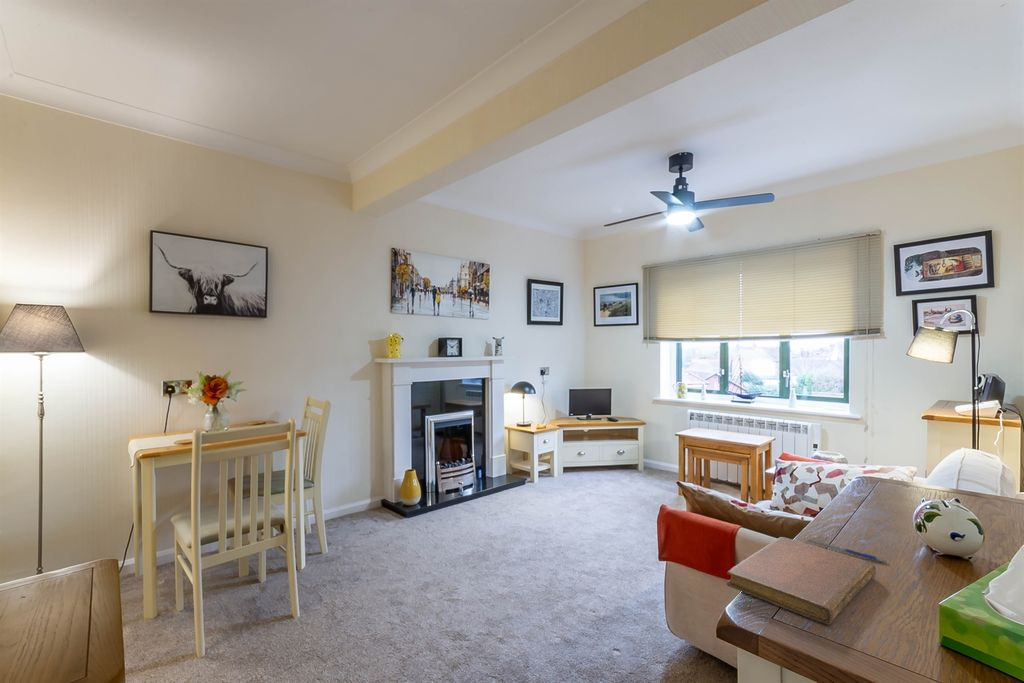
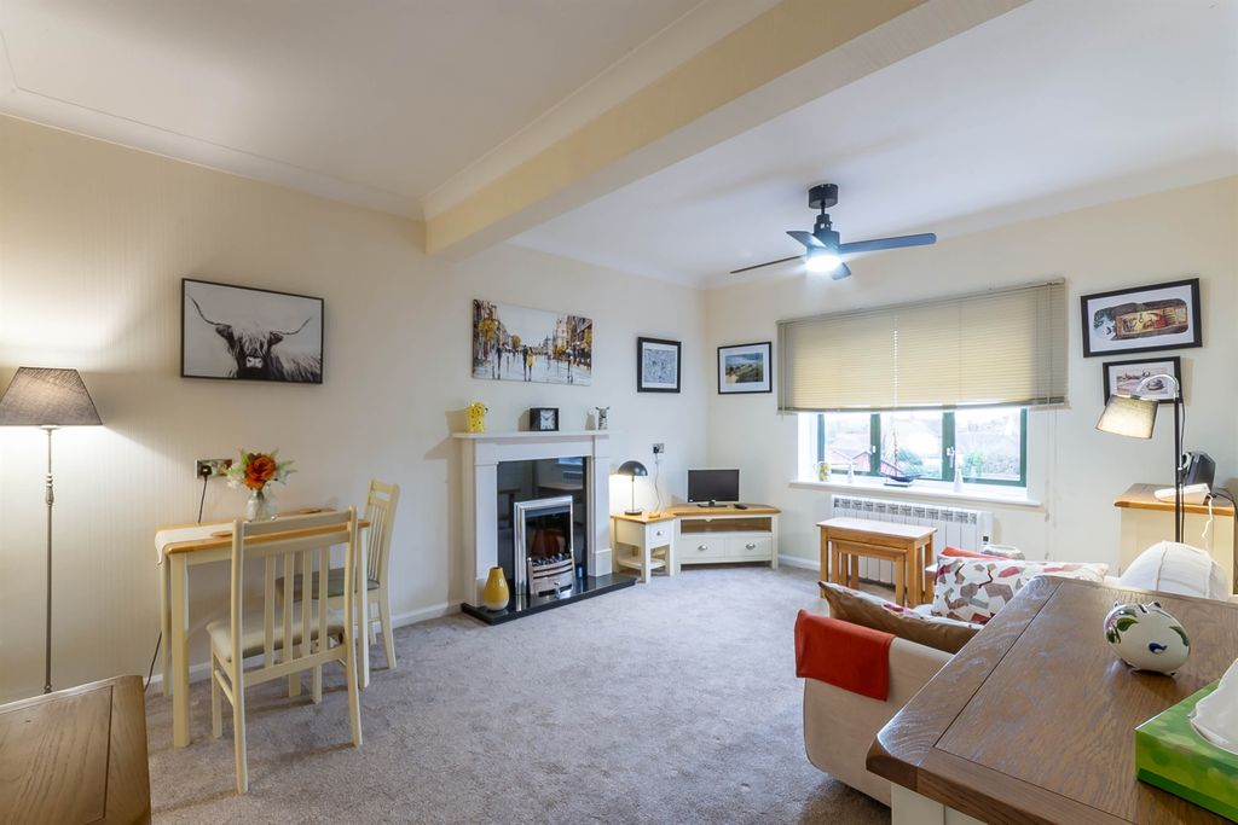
- pen (844, 549)
- notebook (802, 574)
